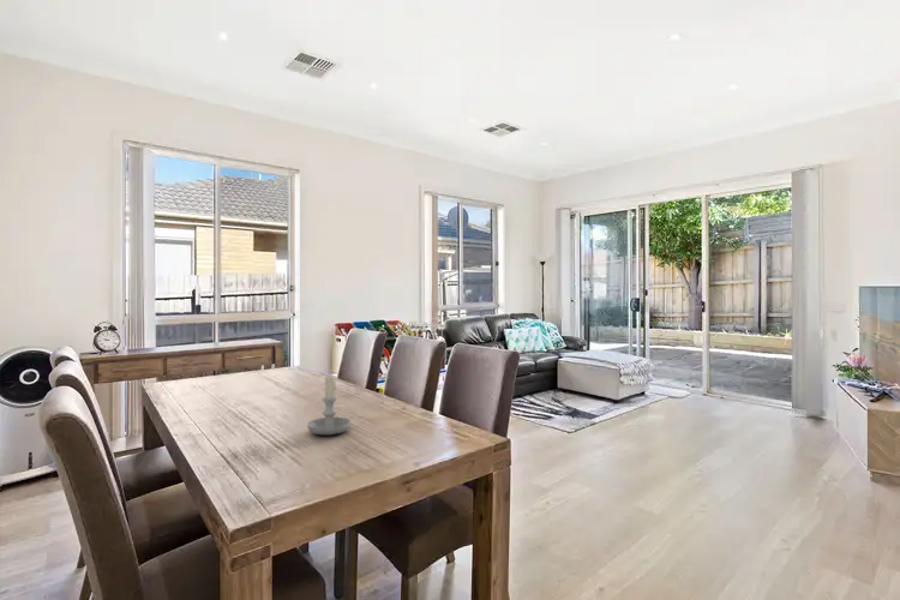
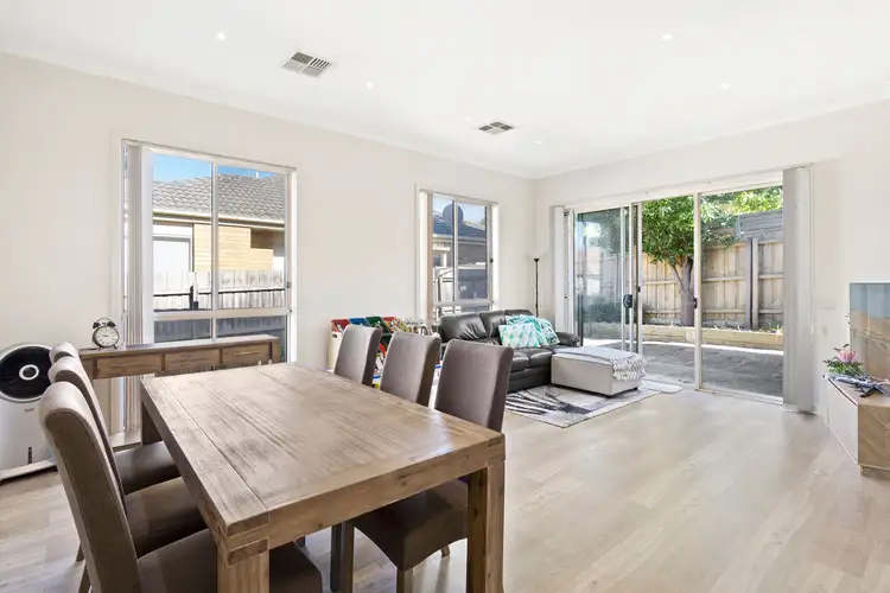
- candle (329, 402)
